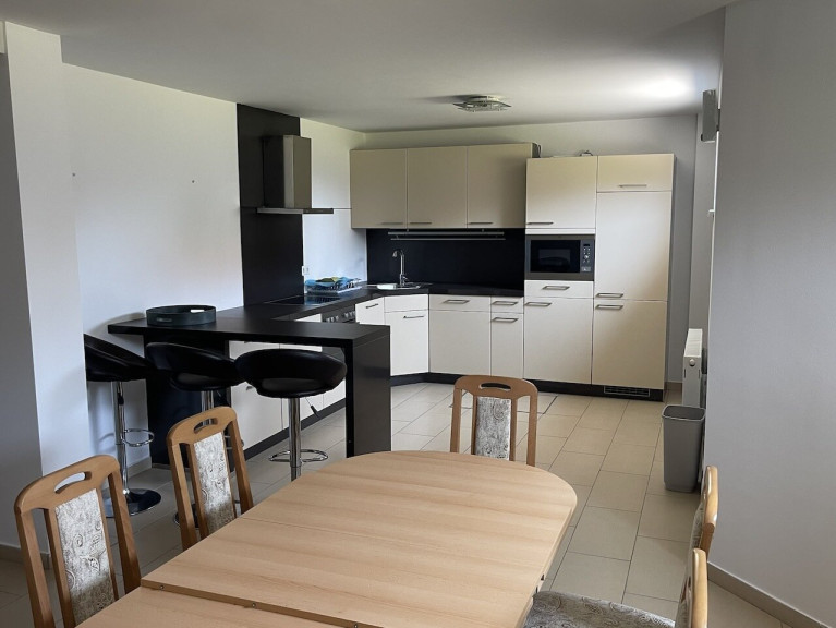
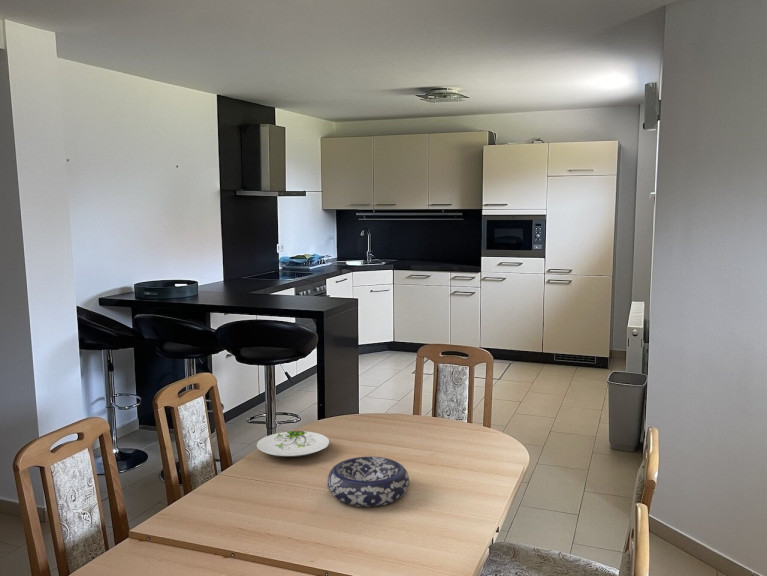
+ plate (293, 447)
+ decorative bowl (368, 481)
